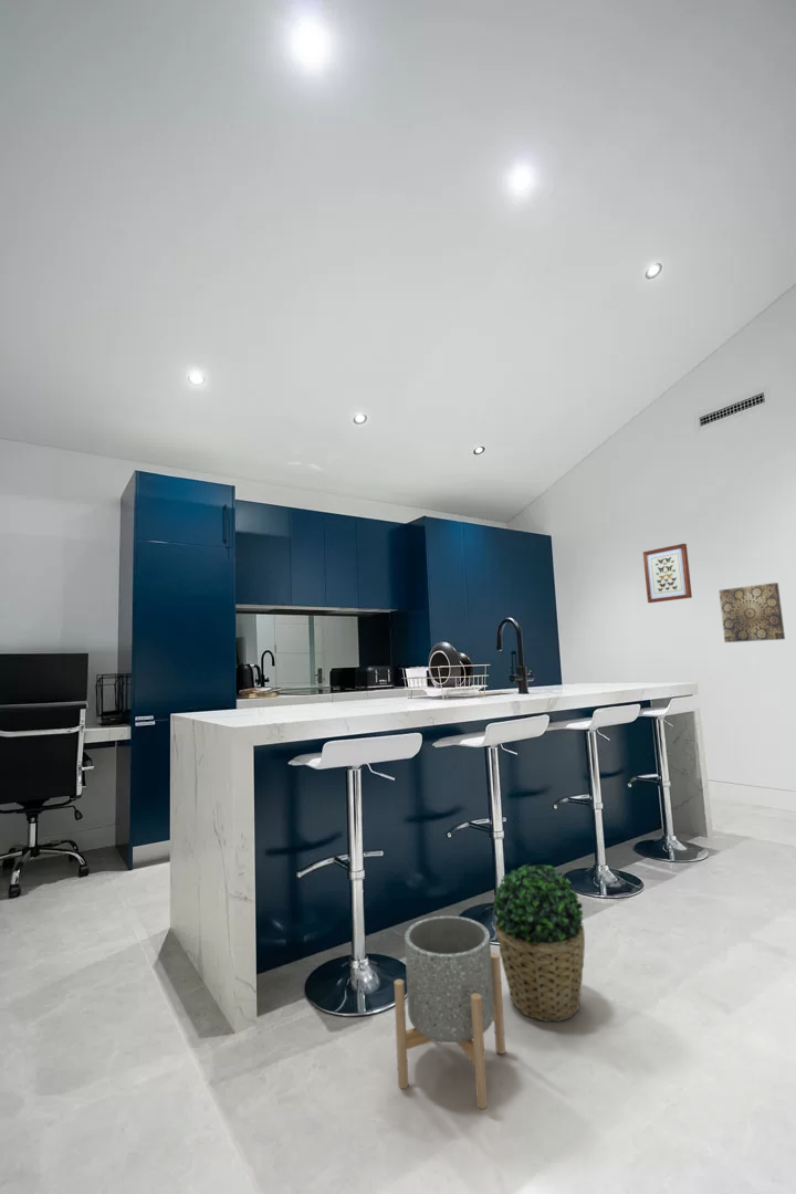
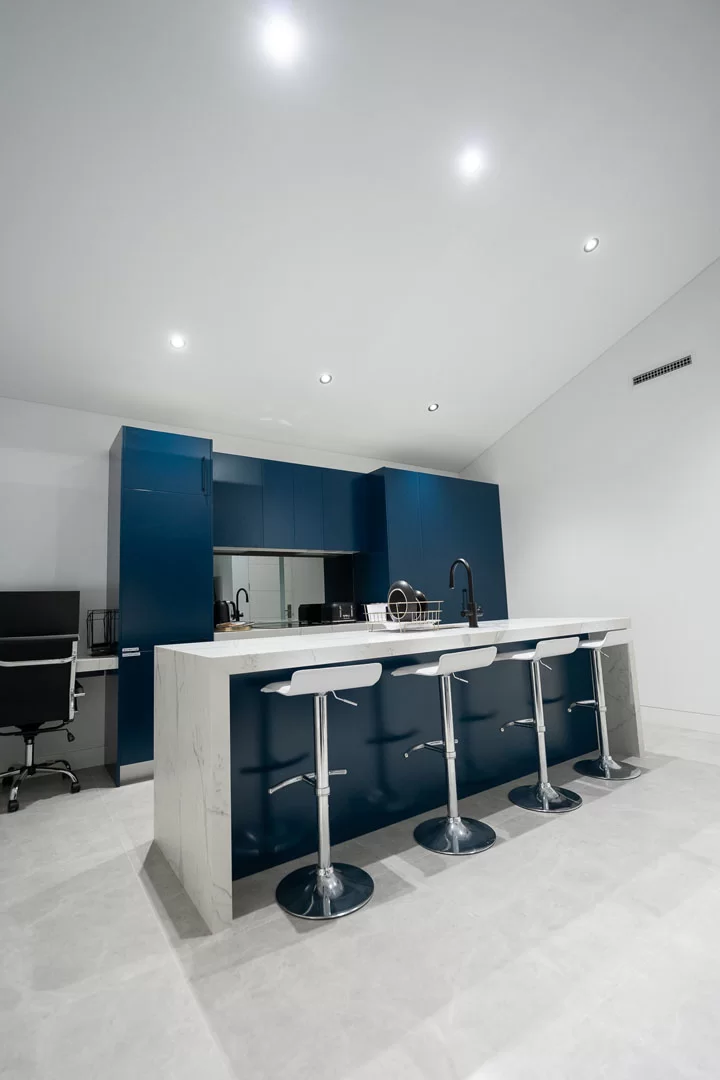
- potted plant (540, 933)
- wall art (666, 574)
- planter (450, 999)
- wall art (750, 614)
